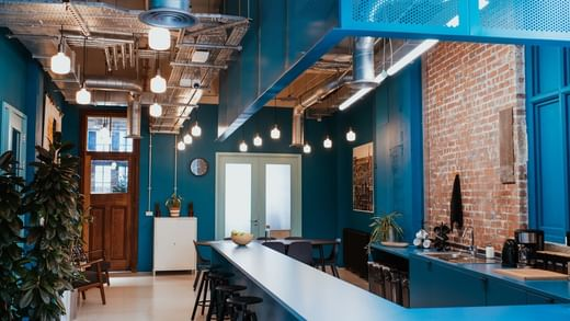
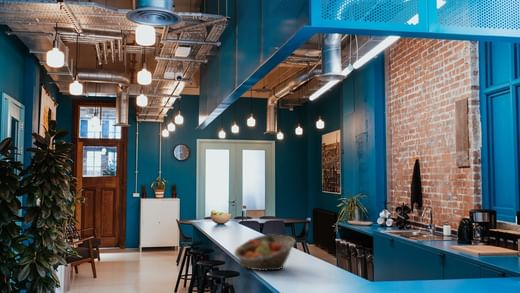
+ fruit basket (264, 251)
